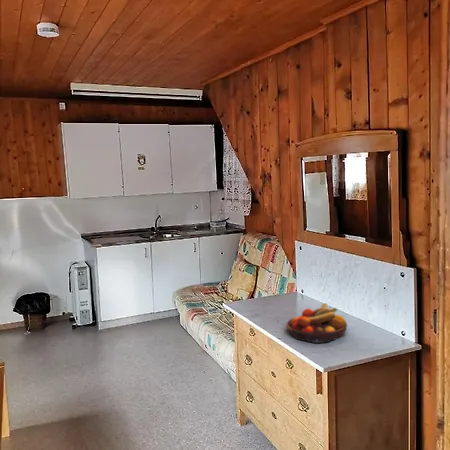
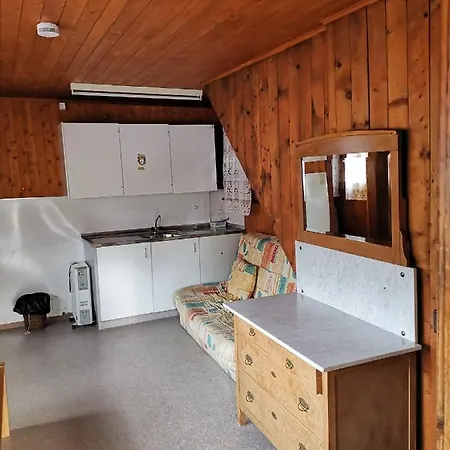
- fruit bowl (316, 320)
